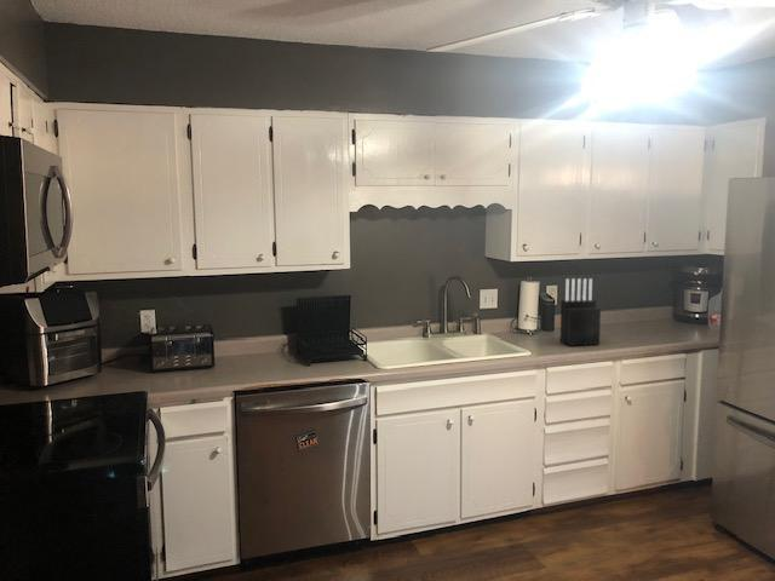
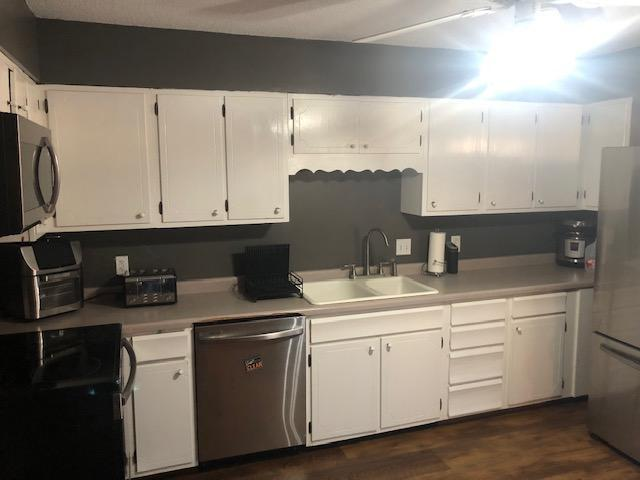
- knife block (581, 311)
